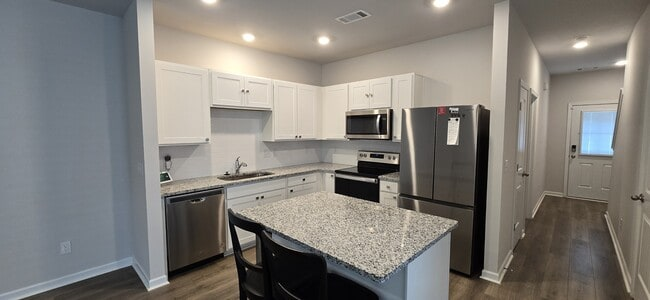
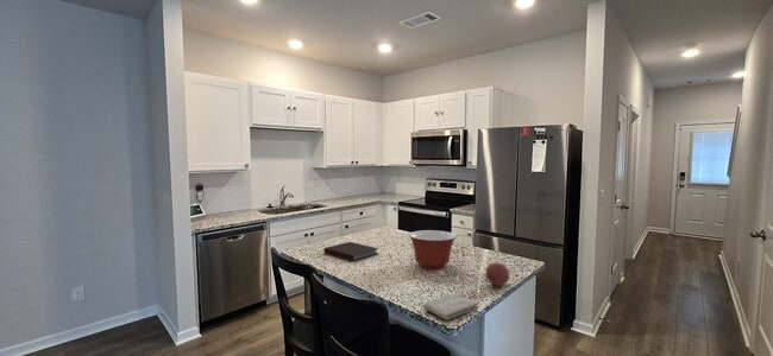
+ fruit (497, 273)
+ mixing bowl (432, 249)
+ notebook (351, 250)
+ washcloth (451, 305)
